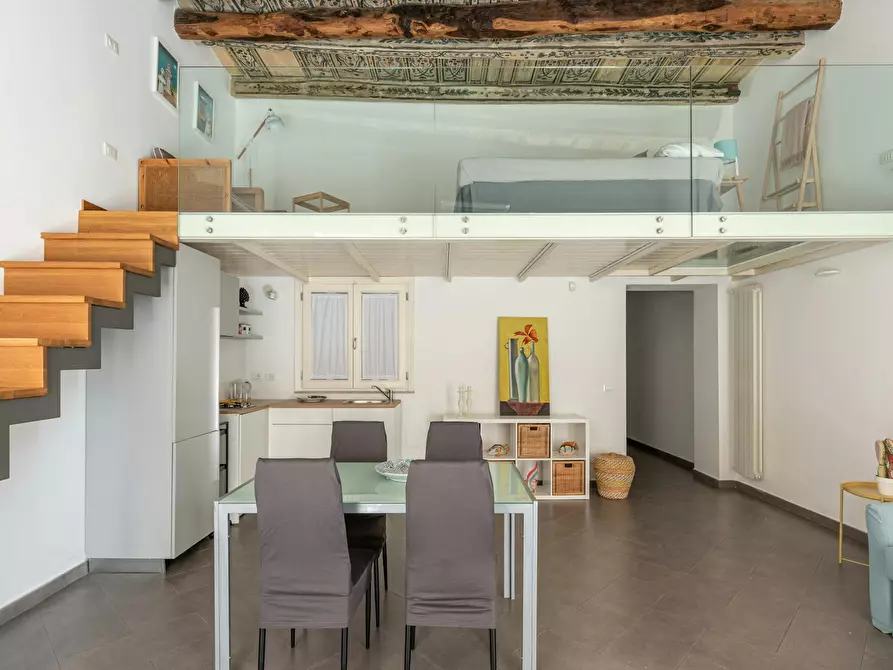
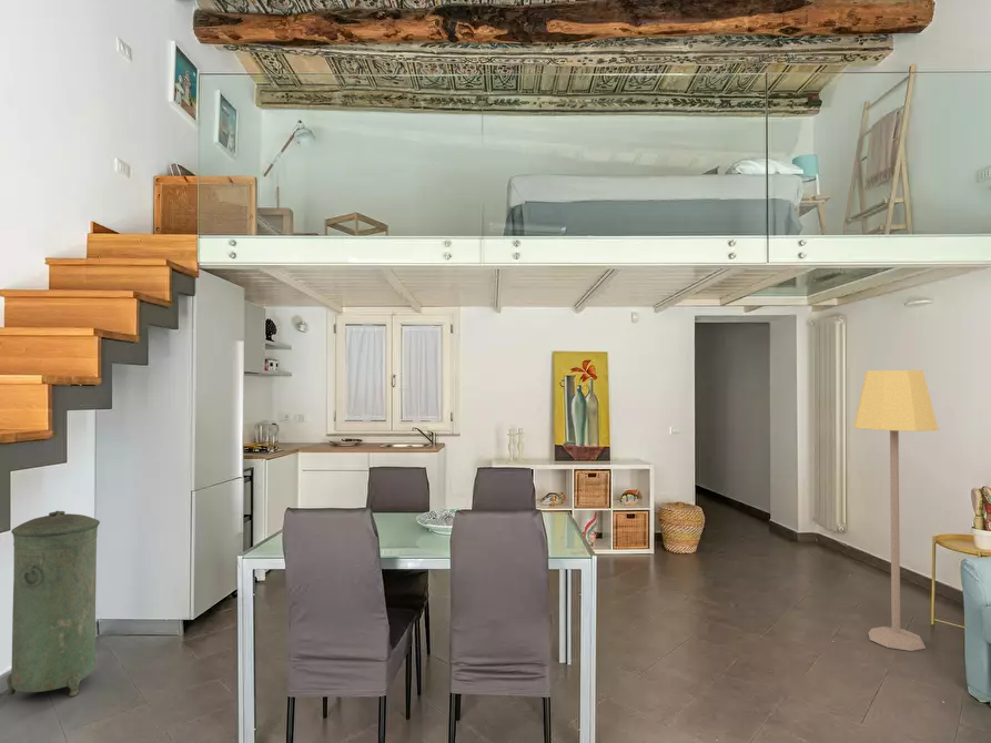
+ lamp (894, 505)
+ trash can (57, 598)
